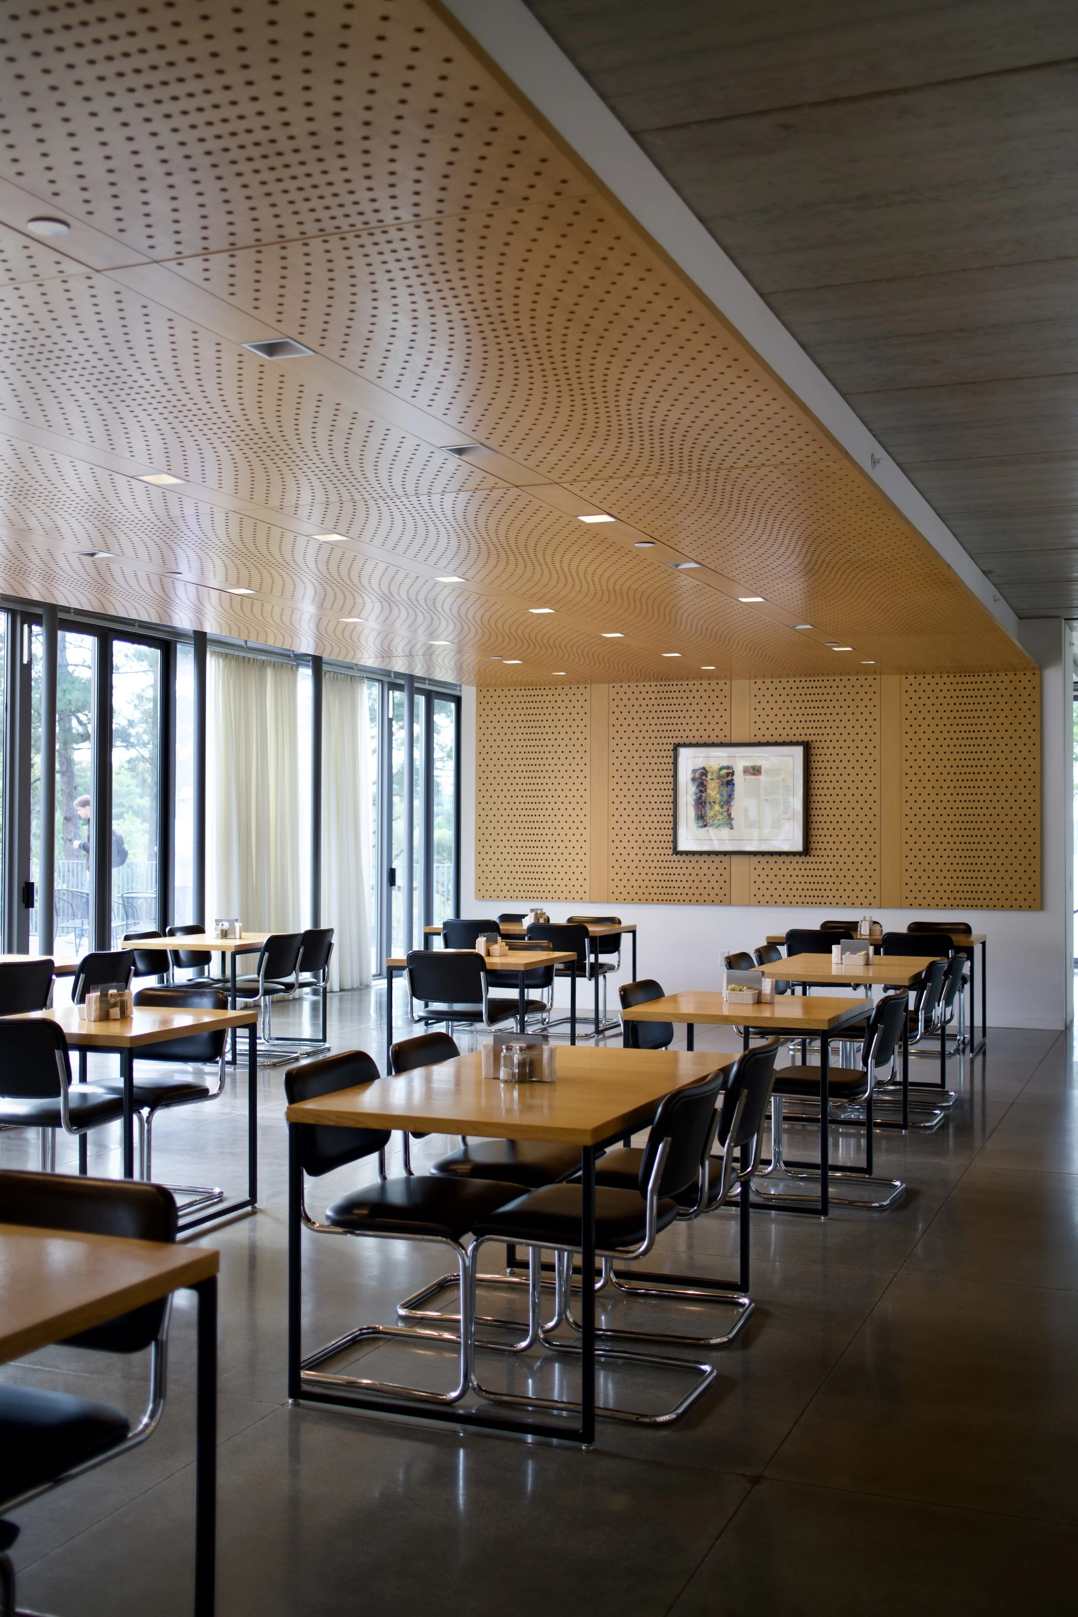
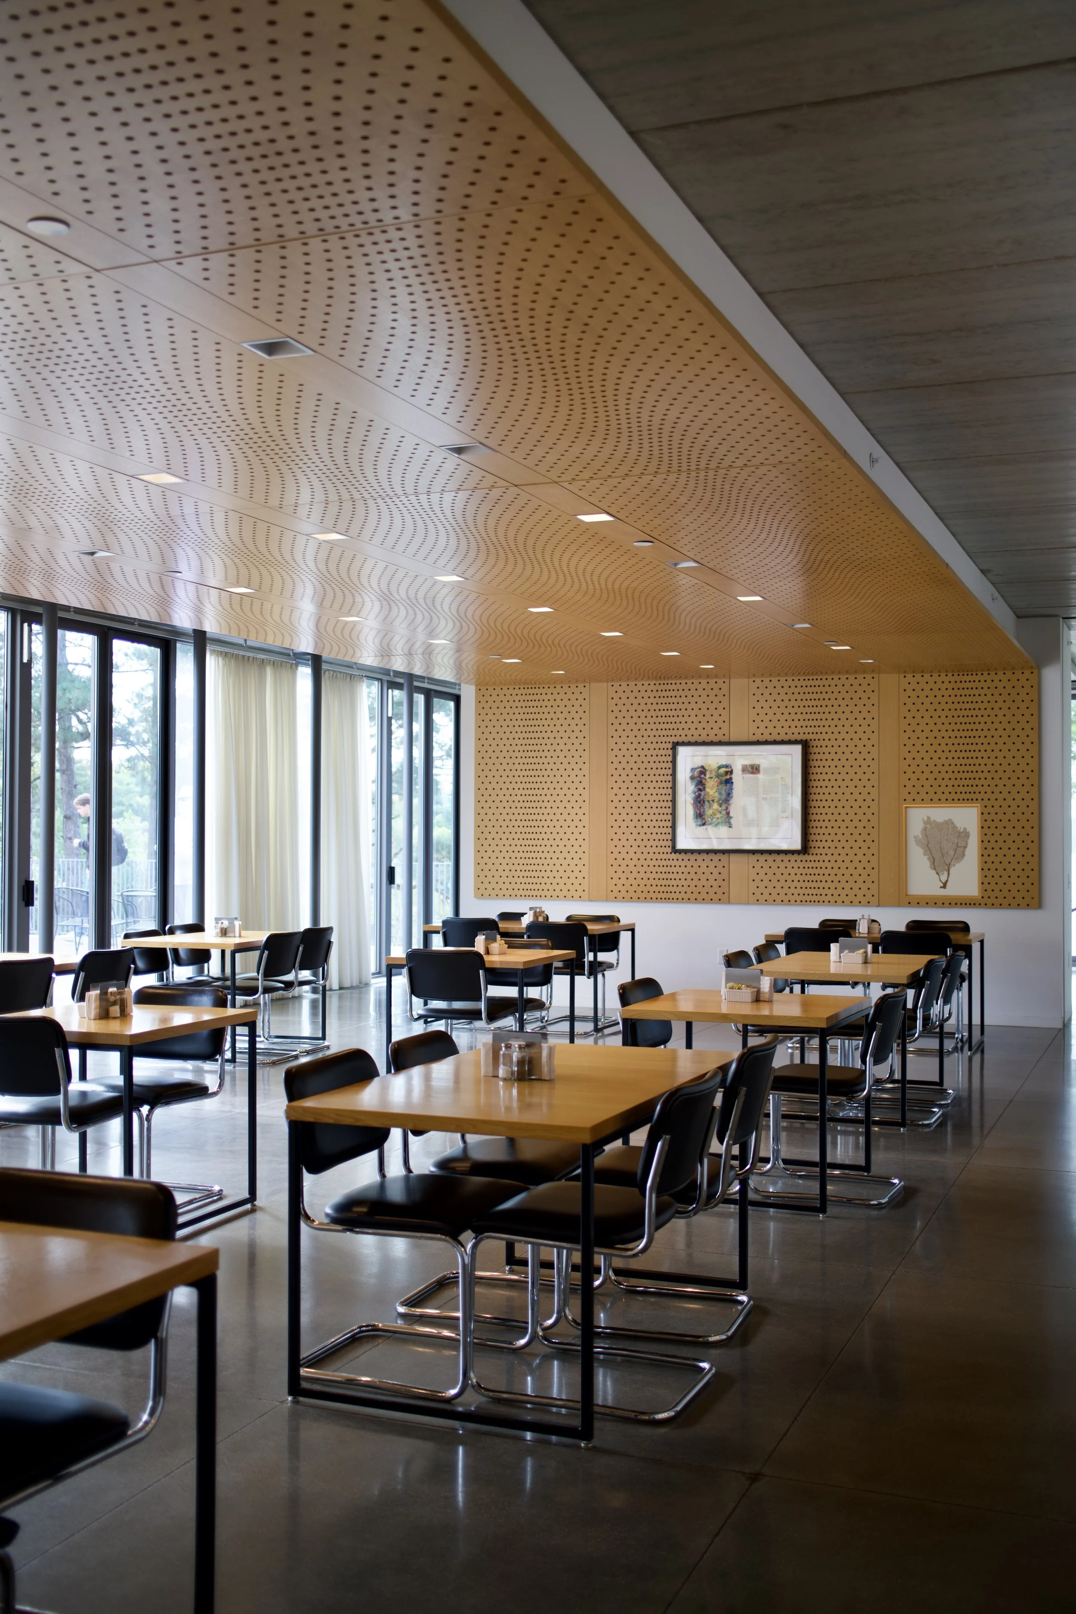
+ wall art (942, 851)
